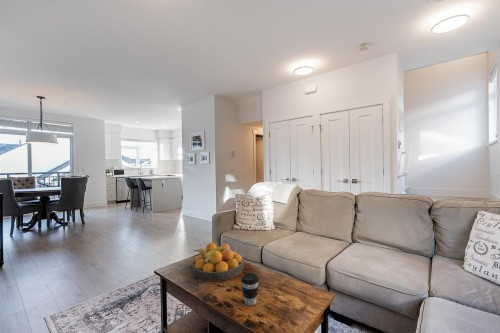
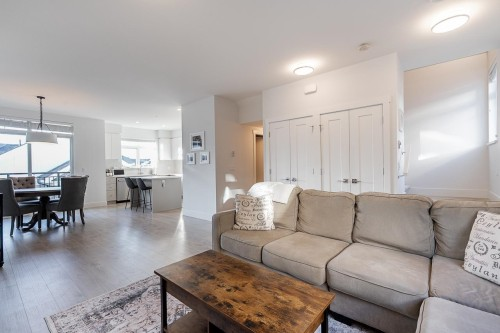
- fruit bowl (218, 257)
- coffee cup (250, 289)
